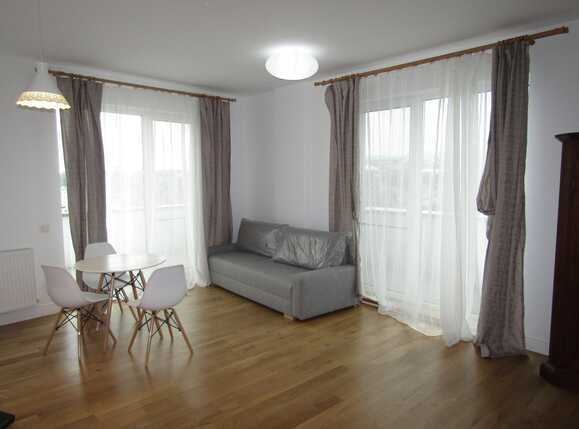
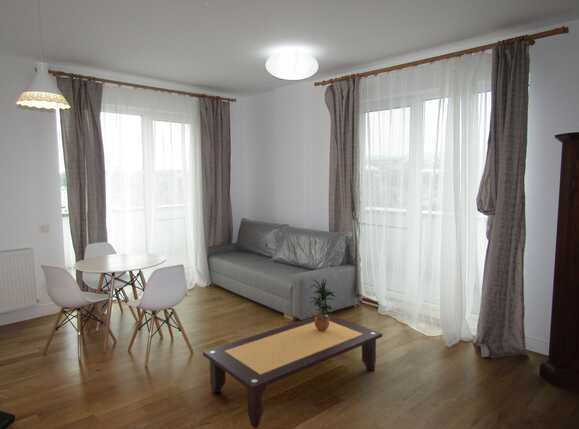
+ coffee table (297, 361)
+ potted plant (324, 304)
